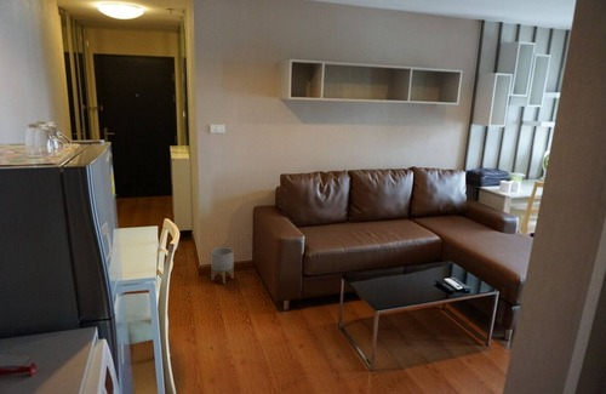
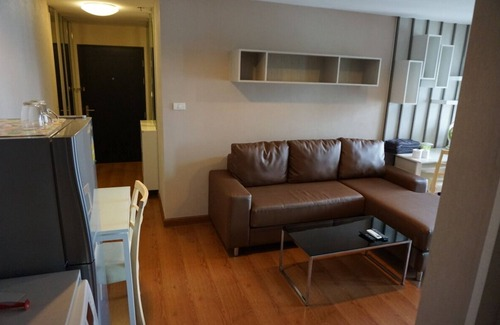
- planter (222, 264)
